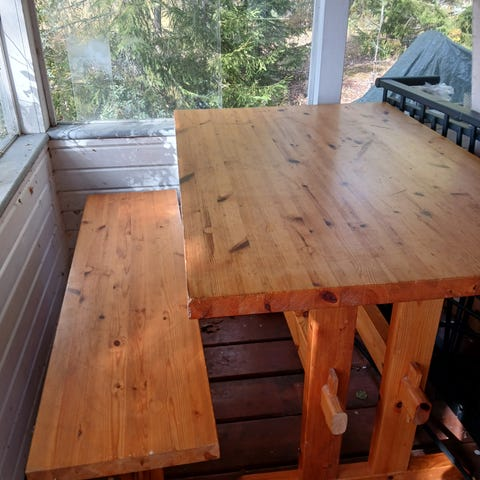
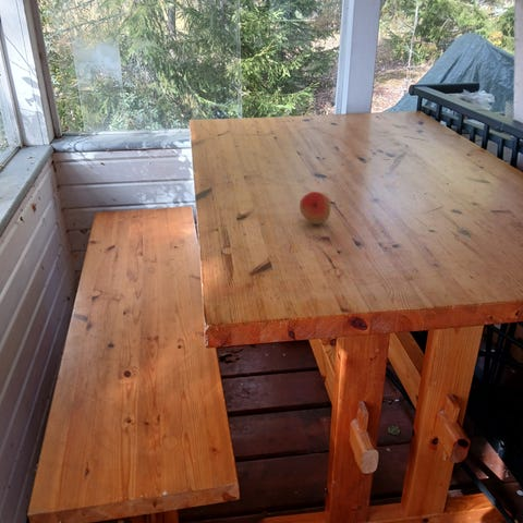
+ fruit (315, 207)
